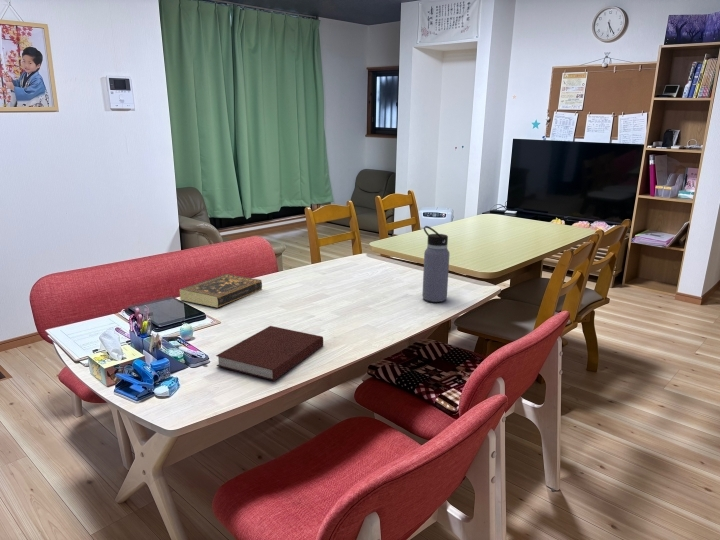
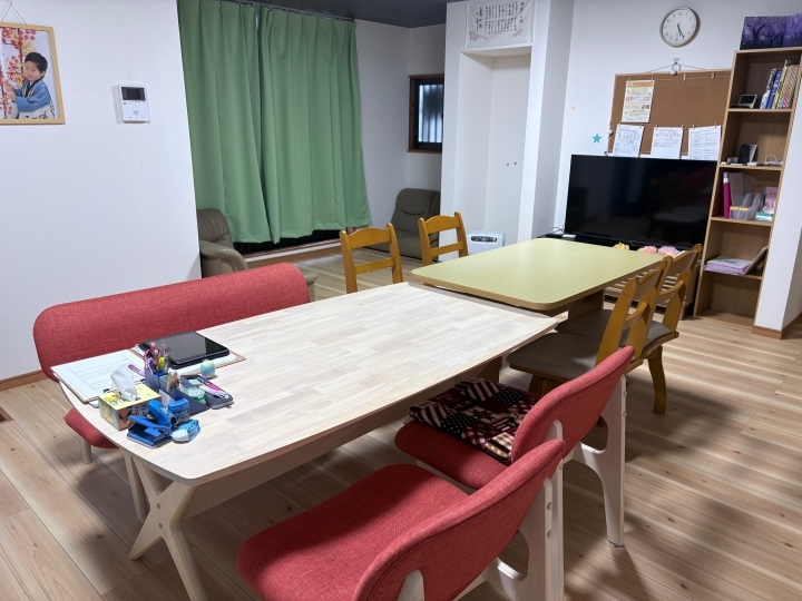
- notebook (272, 350)
- book (222, 289)
- water bottle (435, 262)
